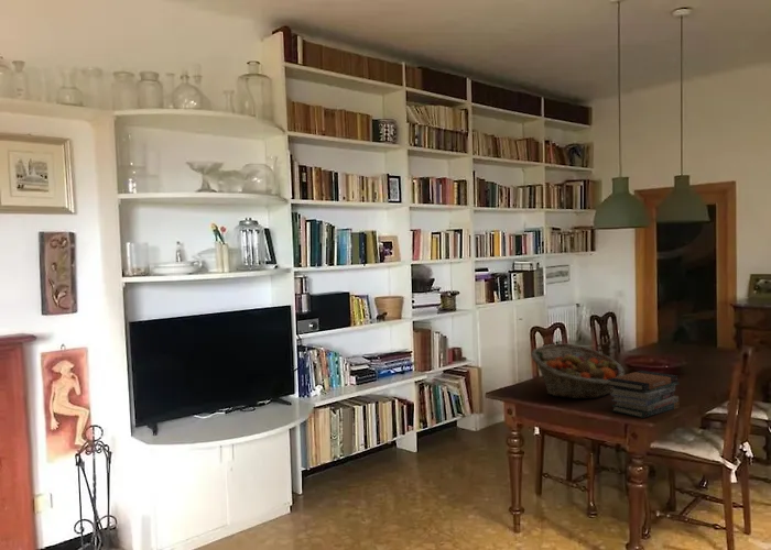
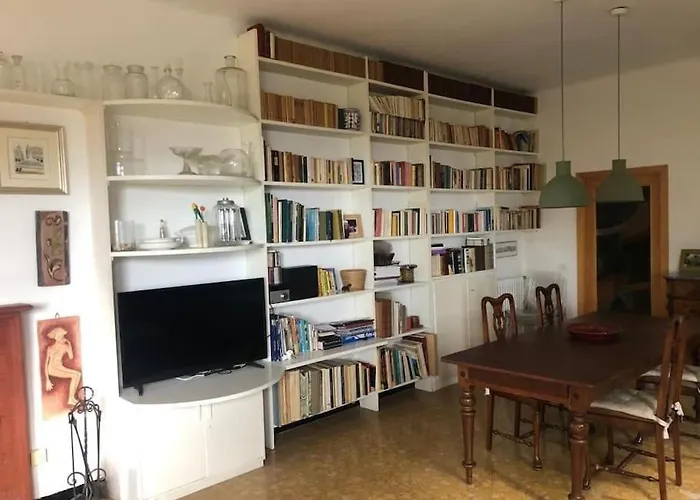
- fruit basket (577, 370)
- book stack (643, 393)
